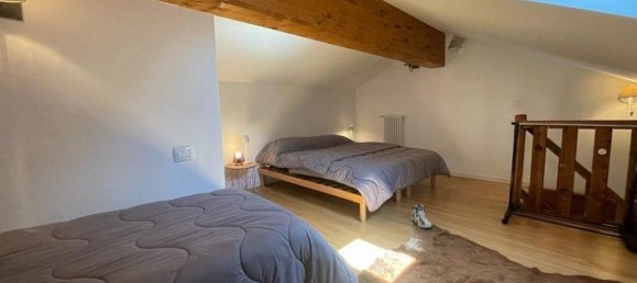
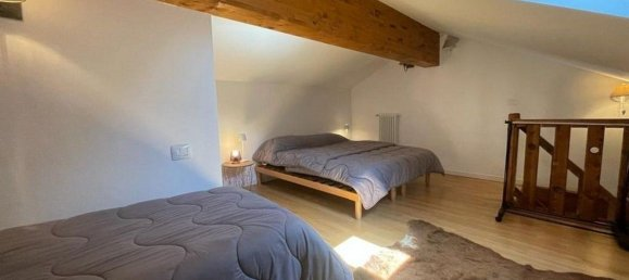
- sneaker (420, 214)
